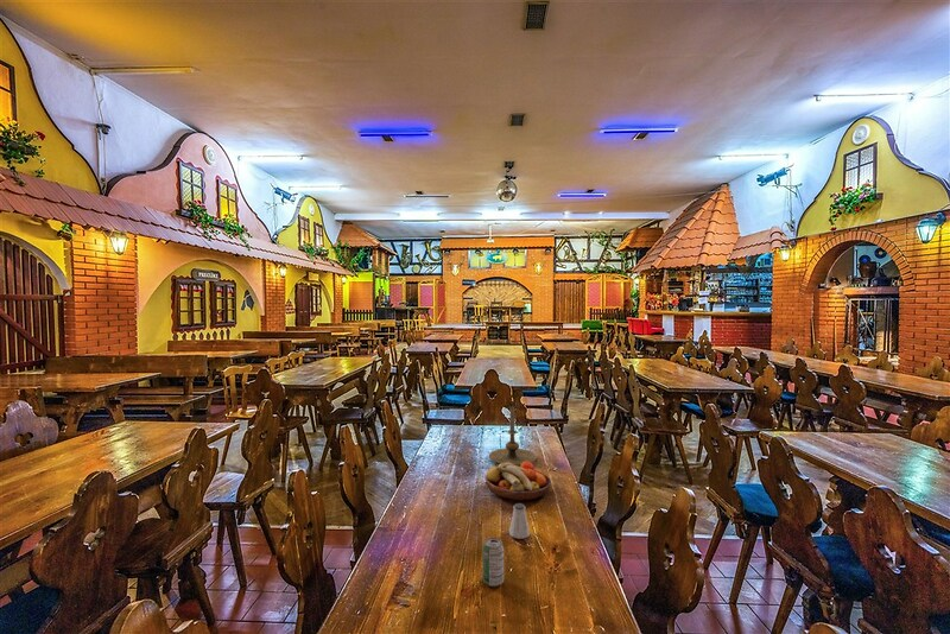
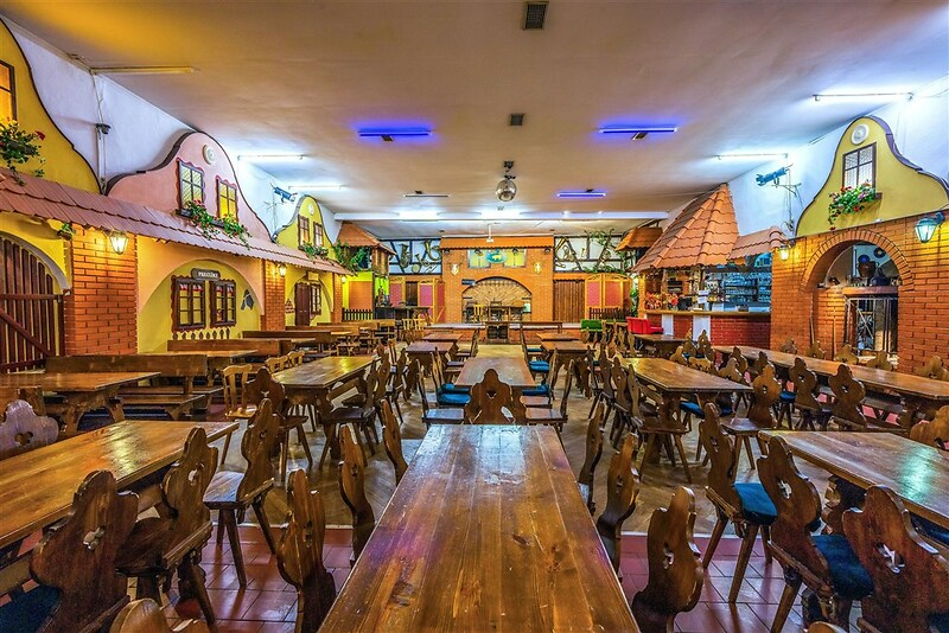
- fruit bowl (518, 476)
- beverage can (493, 560)
- saltshaker (519, 519)
- candle holder (512, 432)
